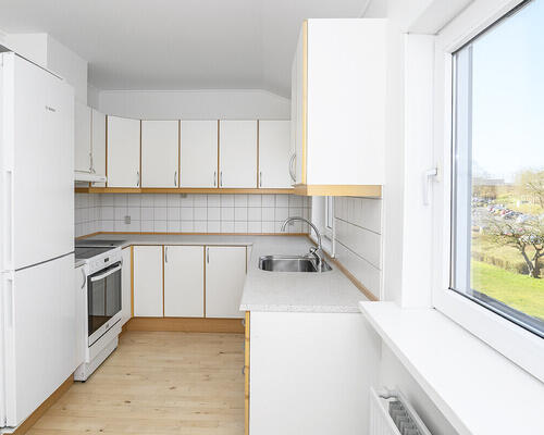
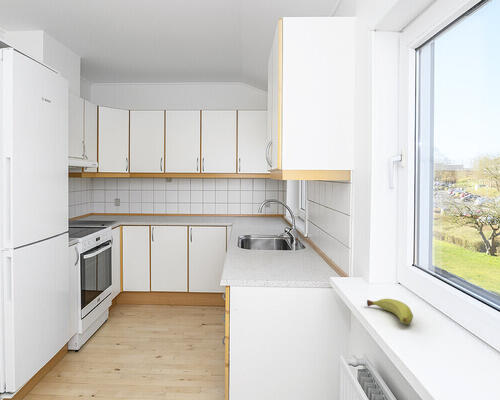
+ fruit (390, 309)
